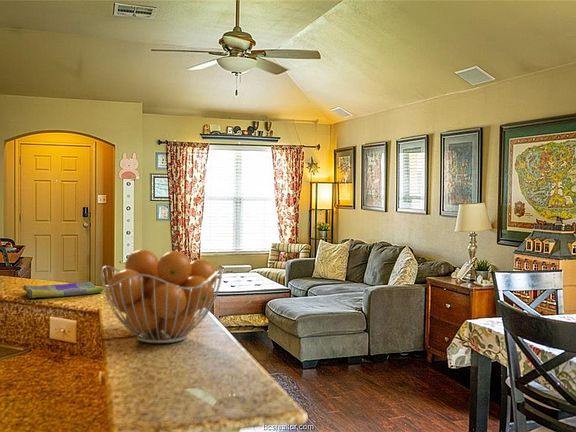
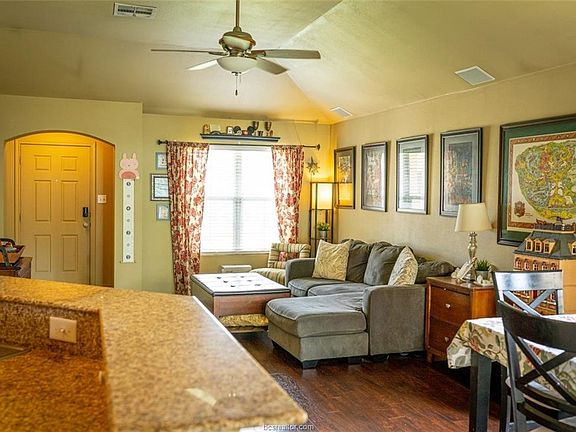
- dish towel (62, 289)
- fruit basket (162, 293)
